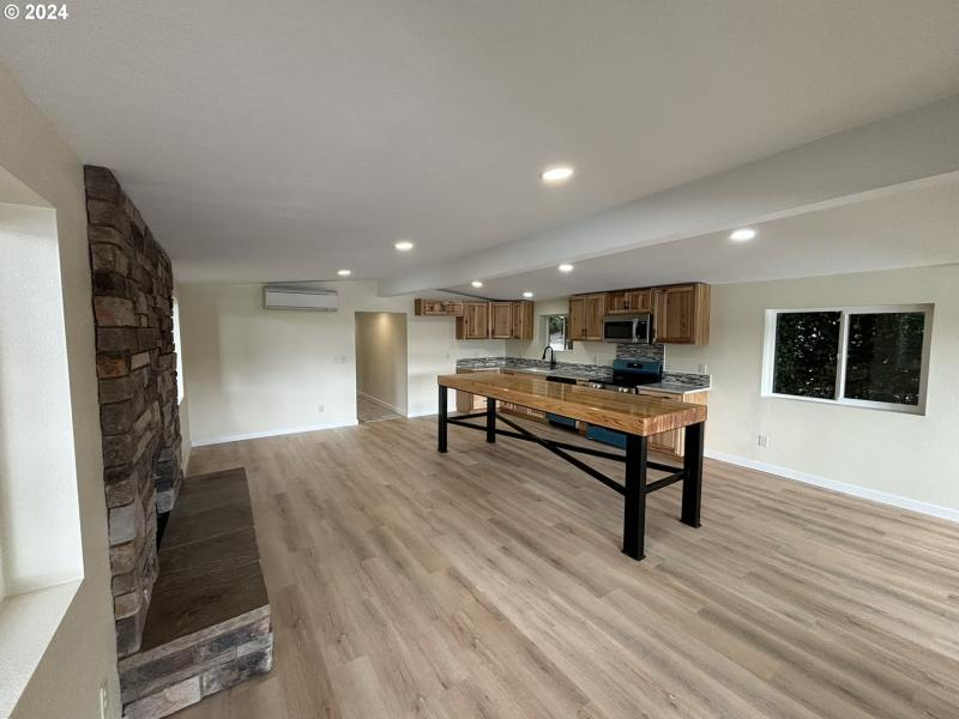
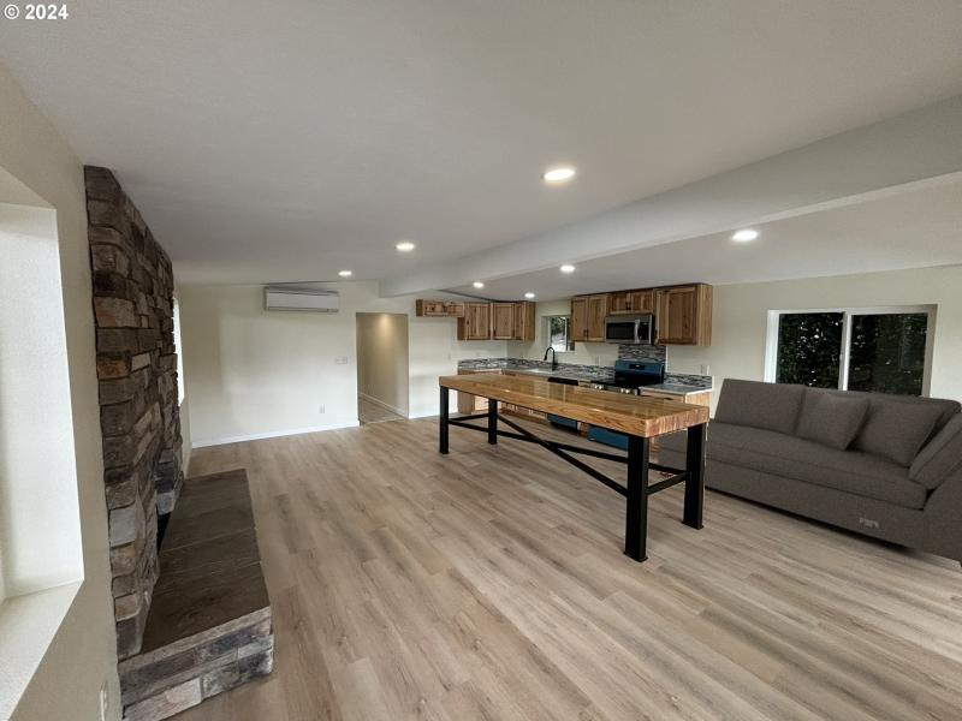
+ sofa (803, 445)
